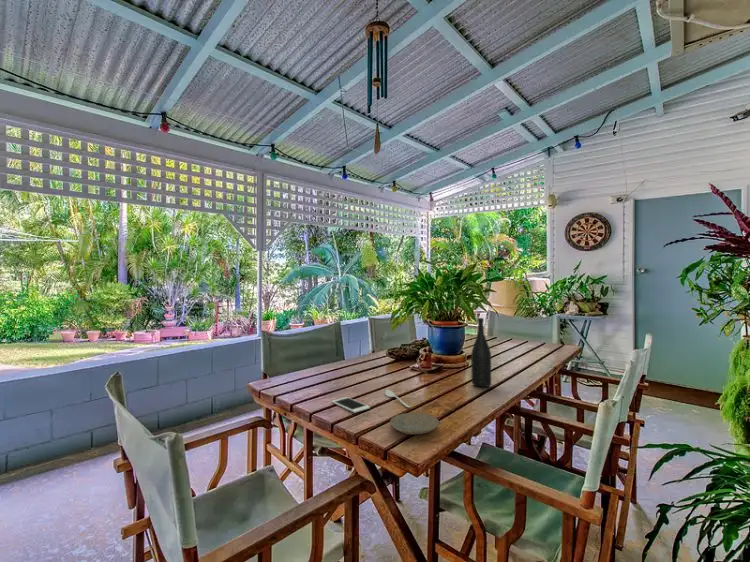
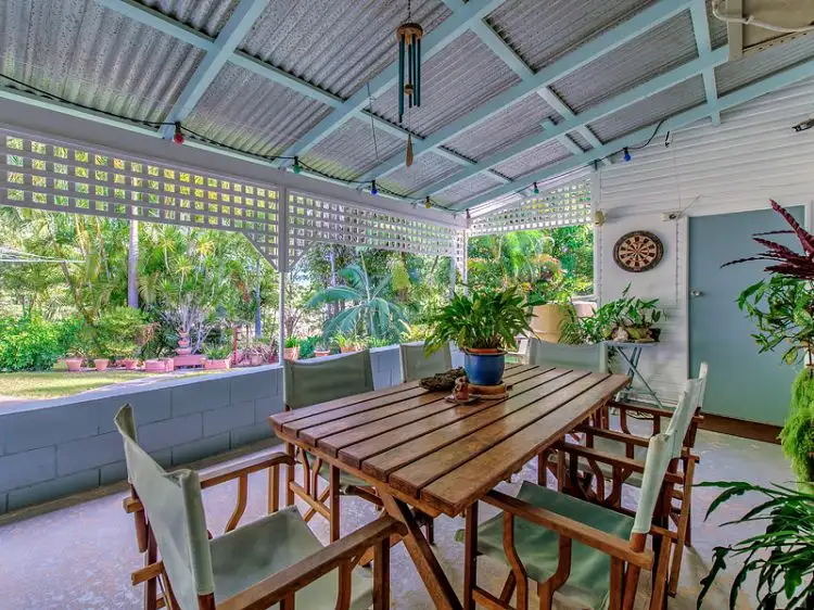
- plate (414, 425)
- wine bottle (481, 351)
- spoon (397, 397)
- cell phone (350, 404)
